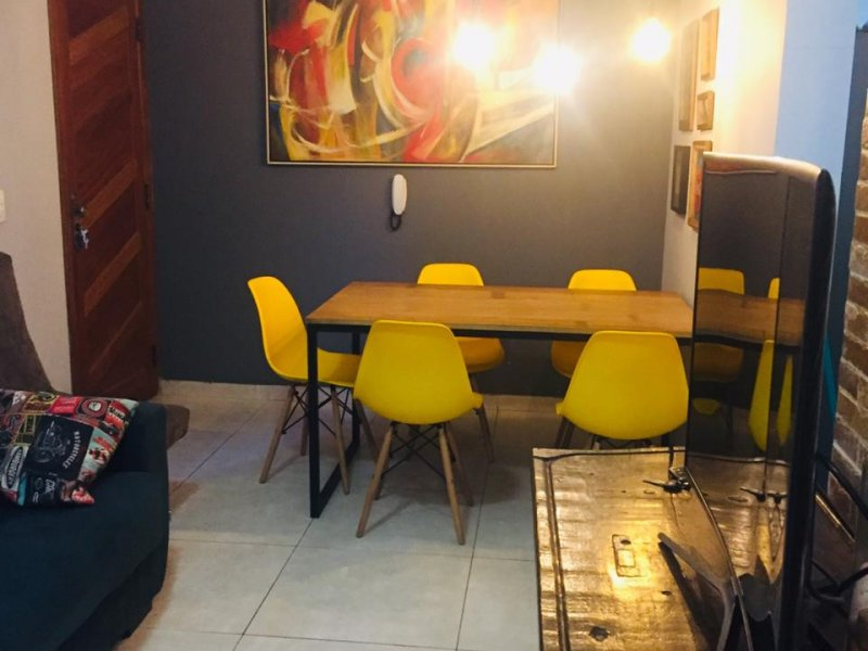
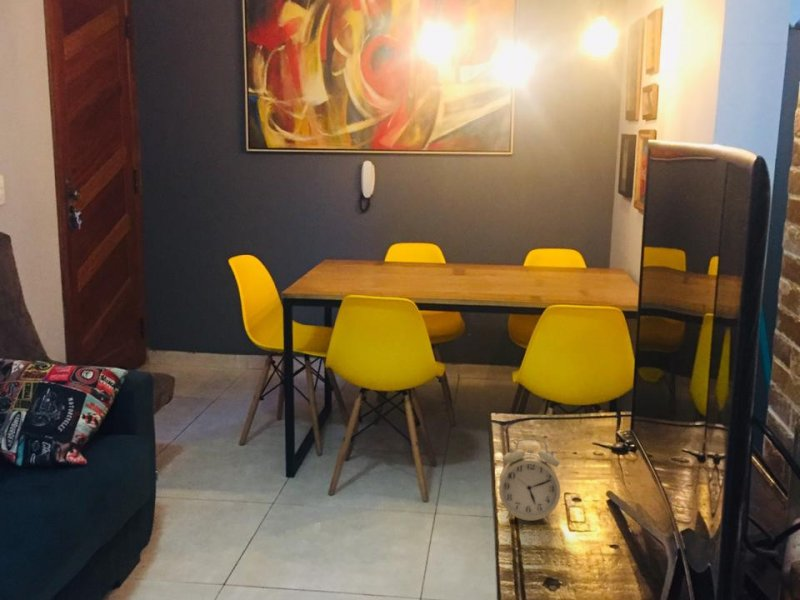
+ alarm clock (529, 478)
